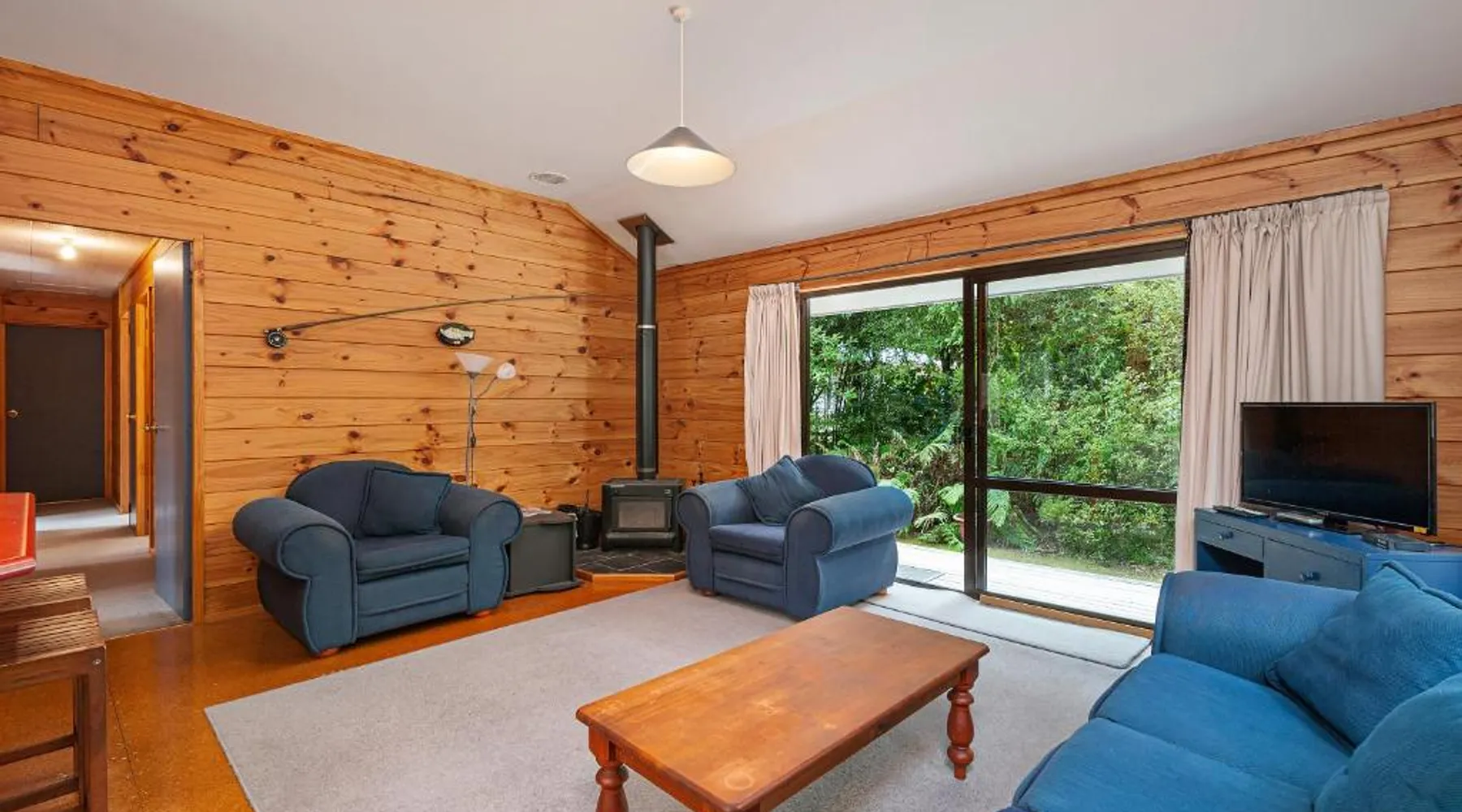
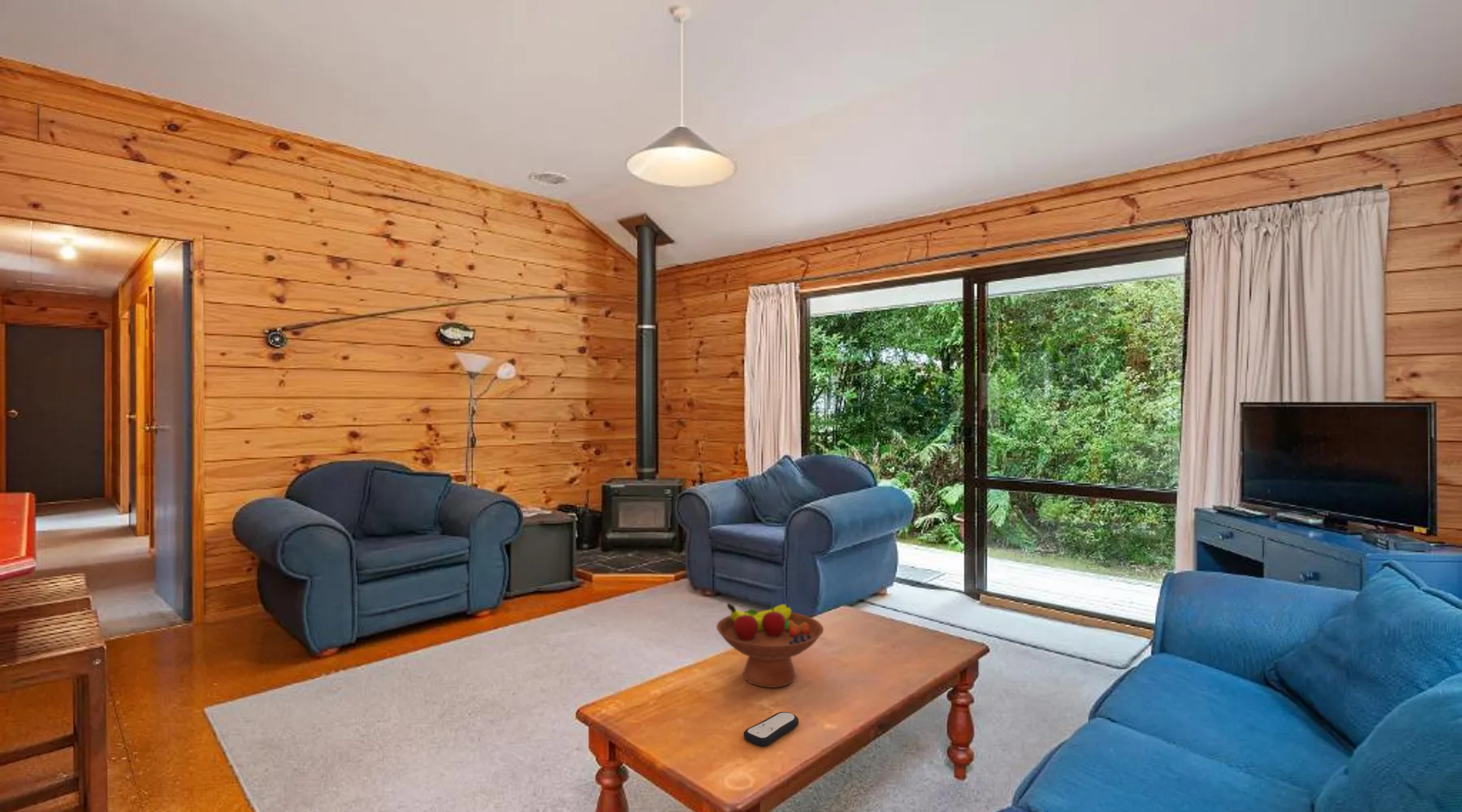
+ remote control (772, 728)
+ fruit bowl (769, 641)
